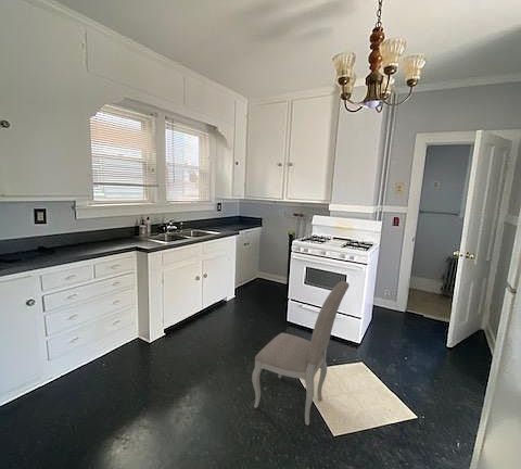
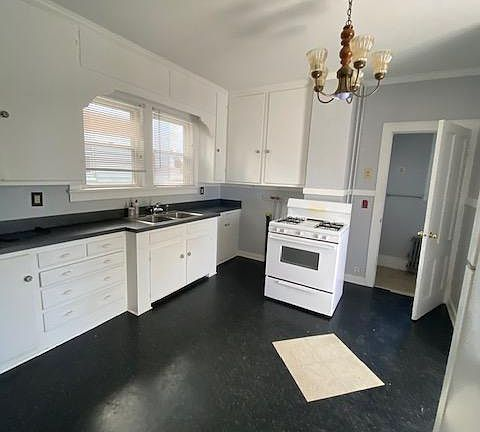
- dining chair (296, 340)
